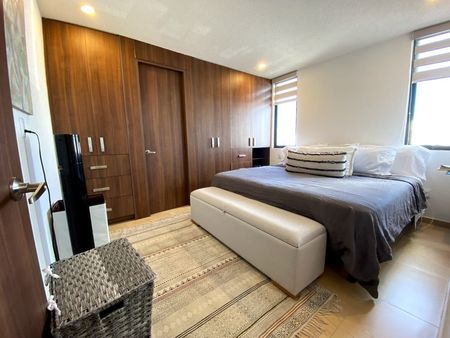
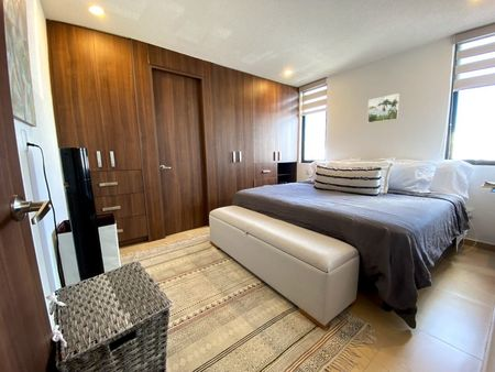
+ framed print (382, 109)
